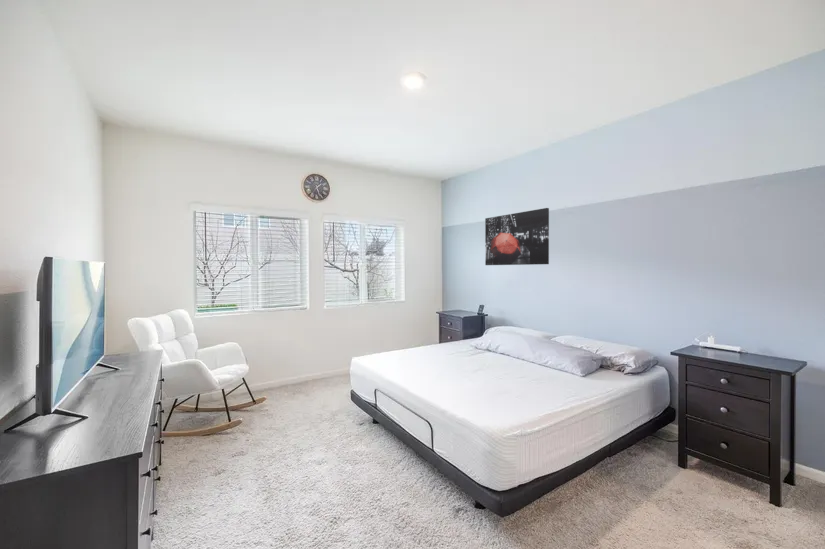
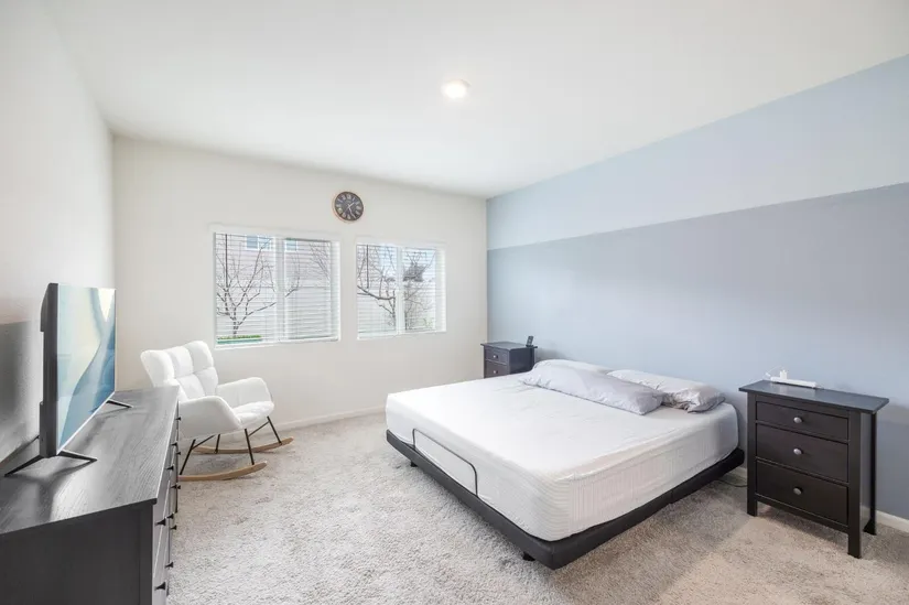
- wall art (514, 239)
